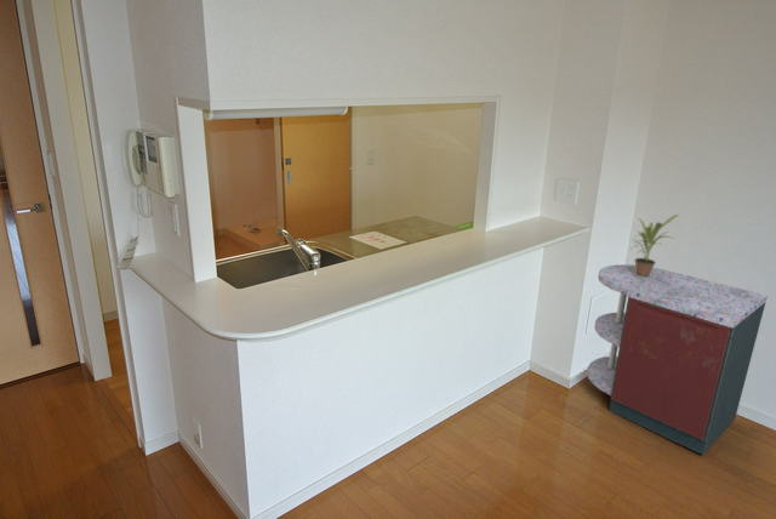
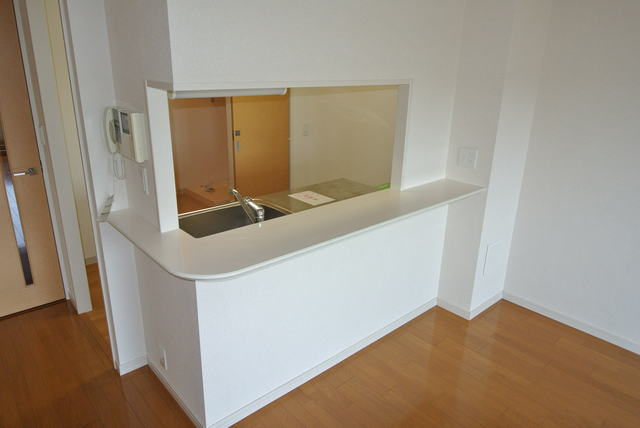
- storage cabinet (657, 347)
- potted plant (650, 246)
